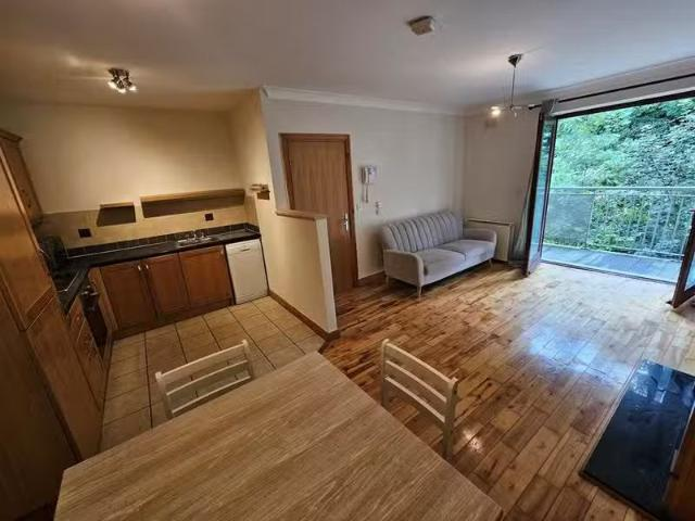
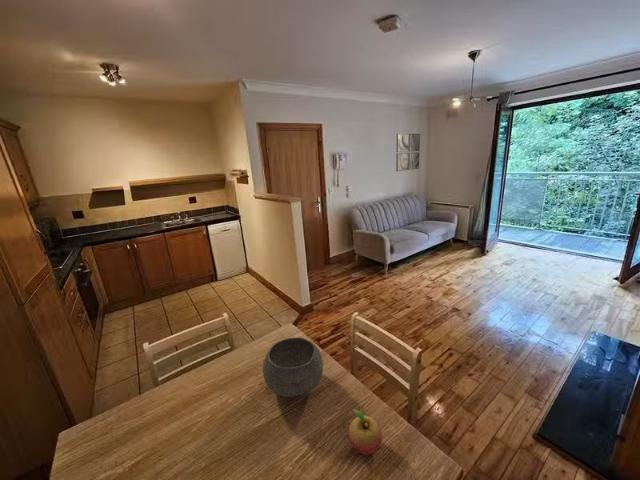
+ bowl (293, 367)
+ wall art (408, 151)
+ fruit (365, 432)
